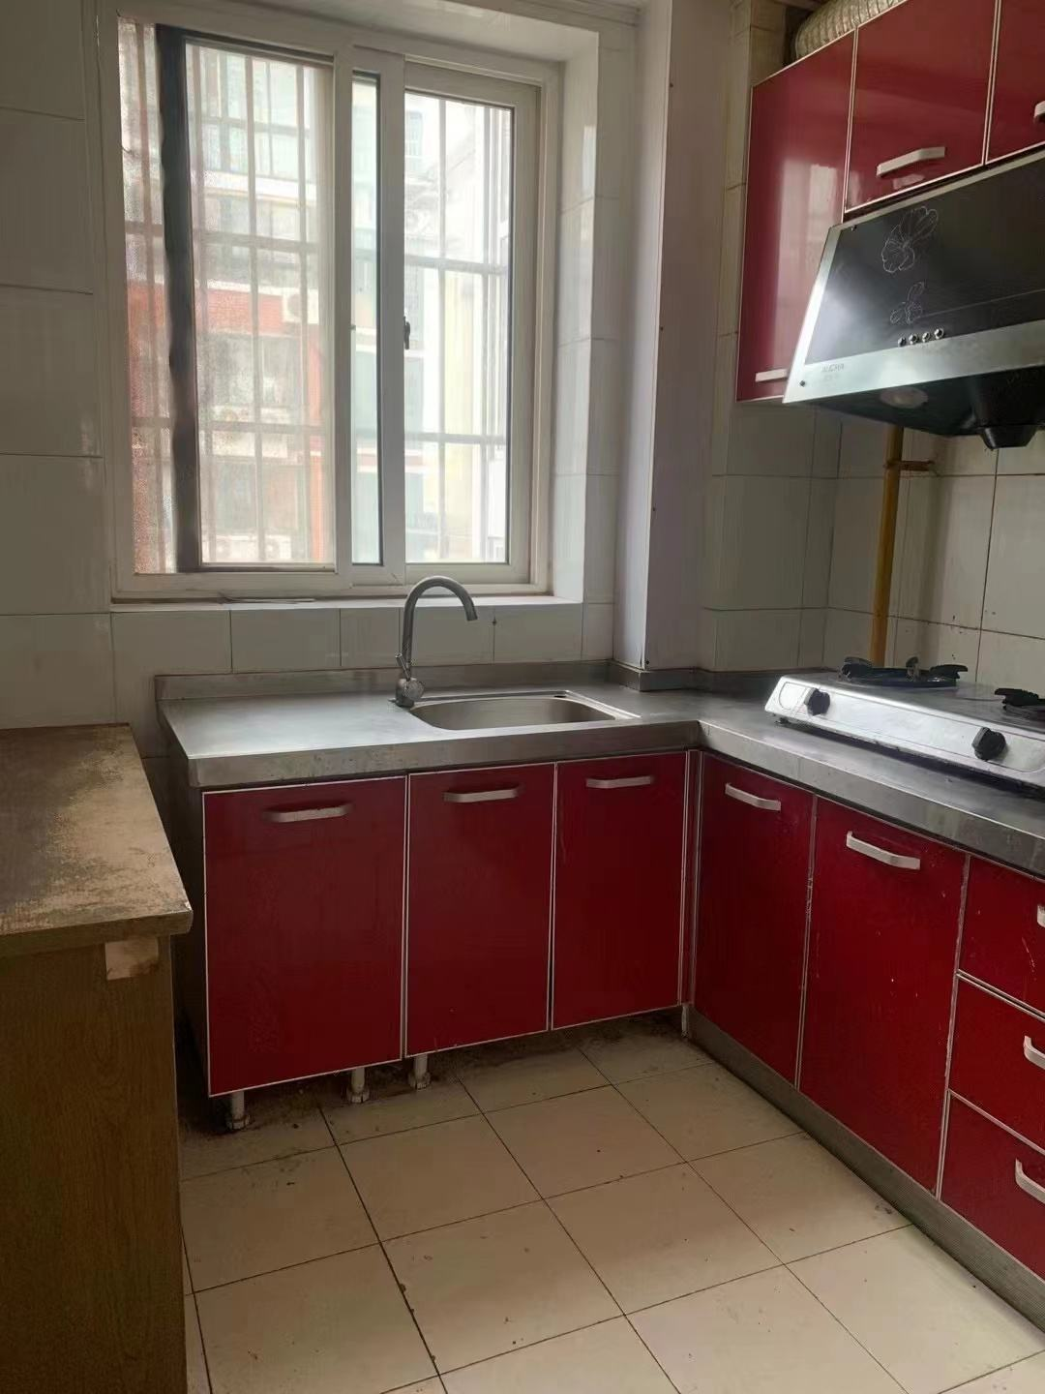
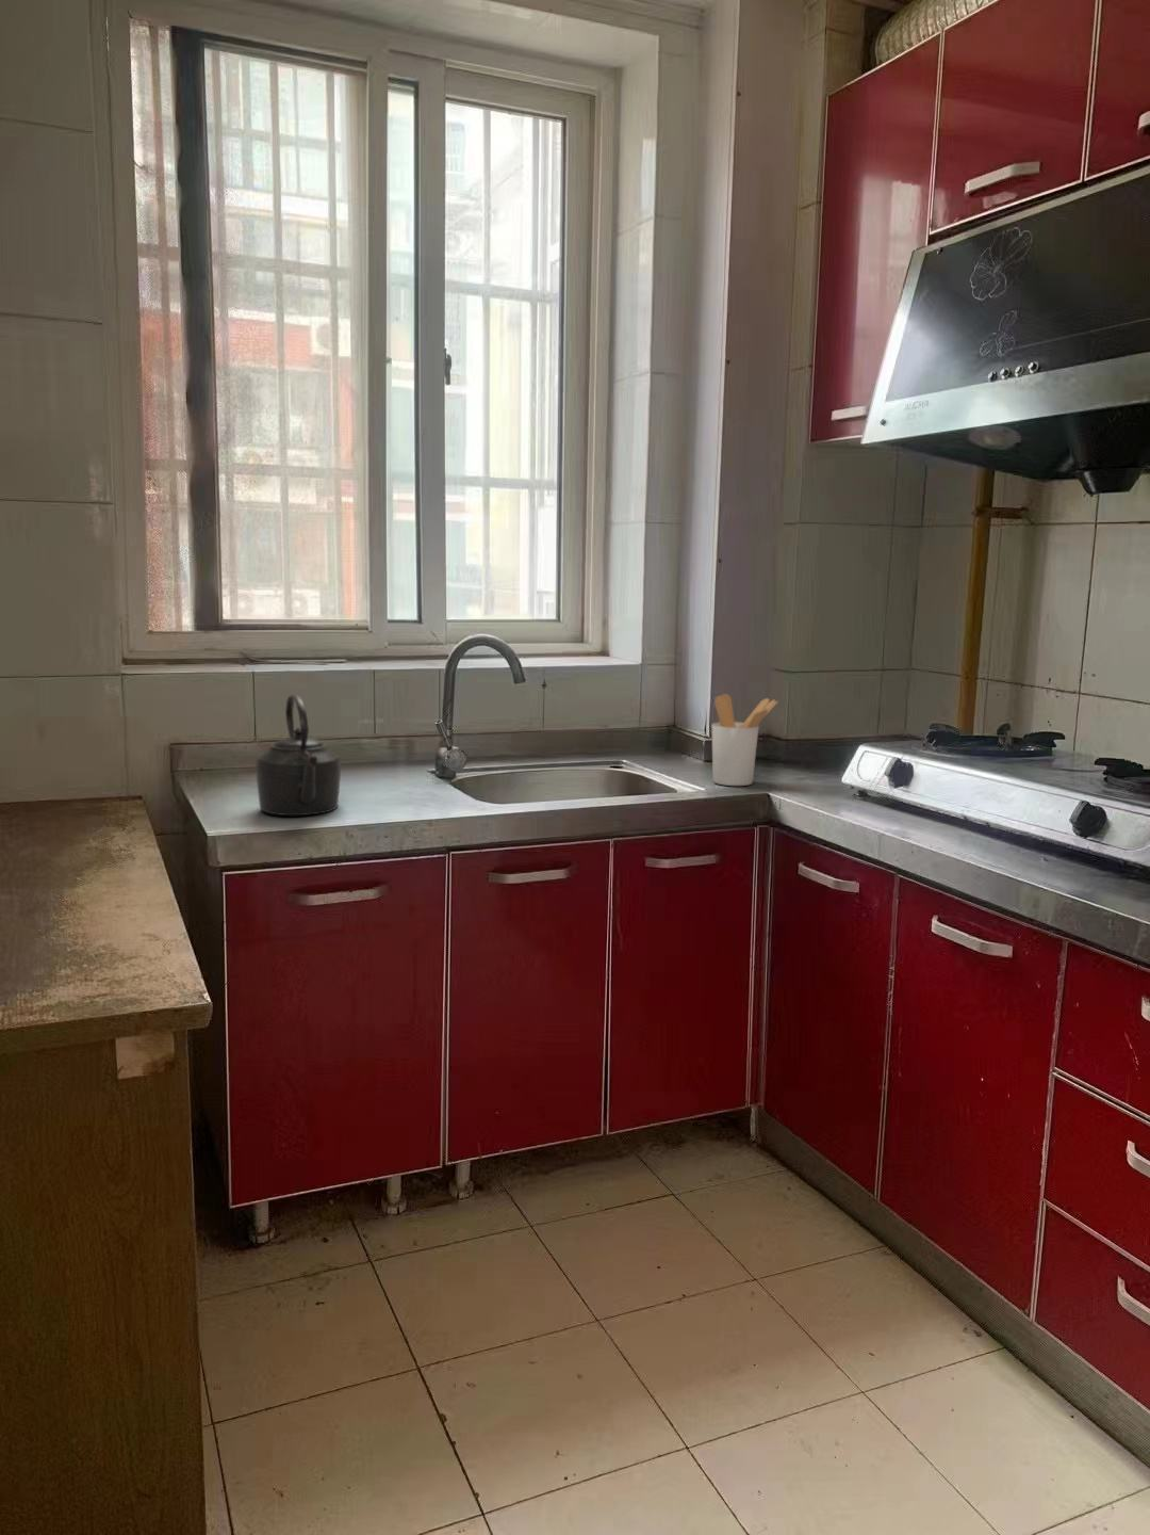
+ utensil holder (744, 738)
+ kettle (301, 754)
